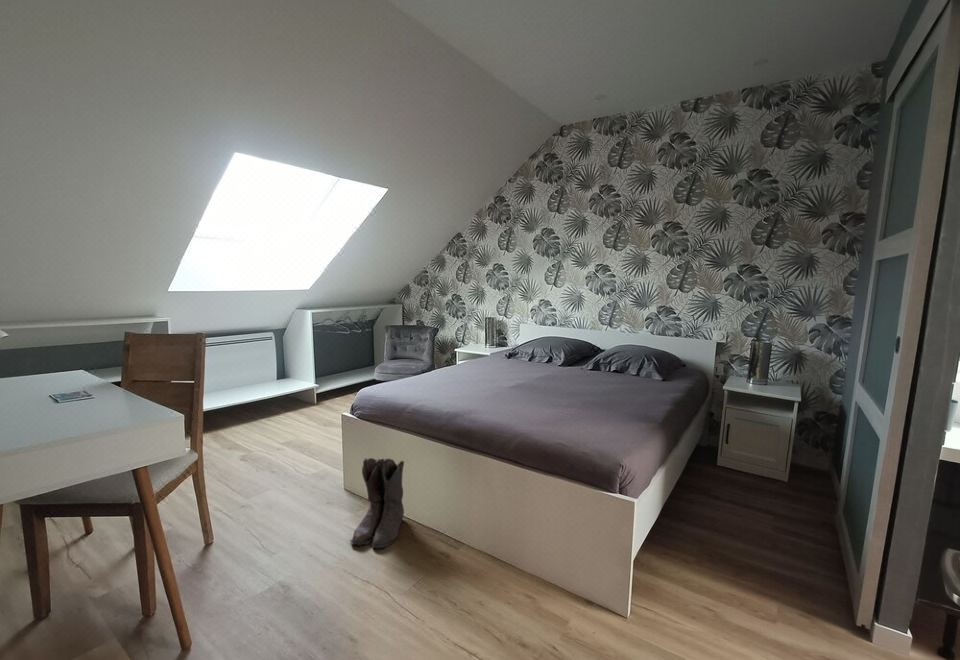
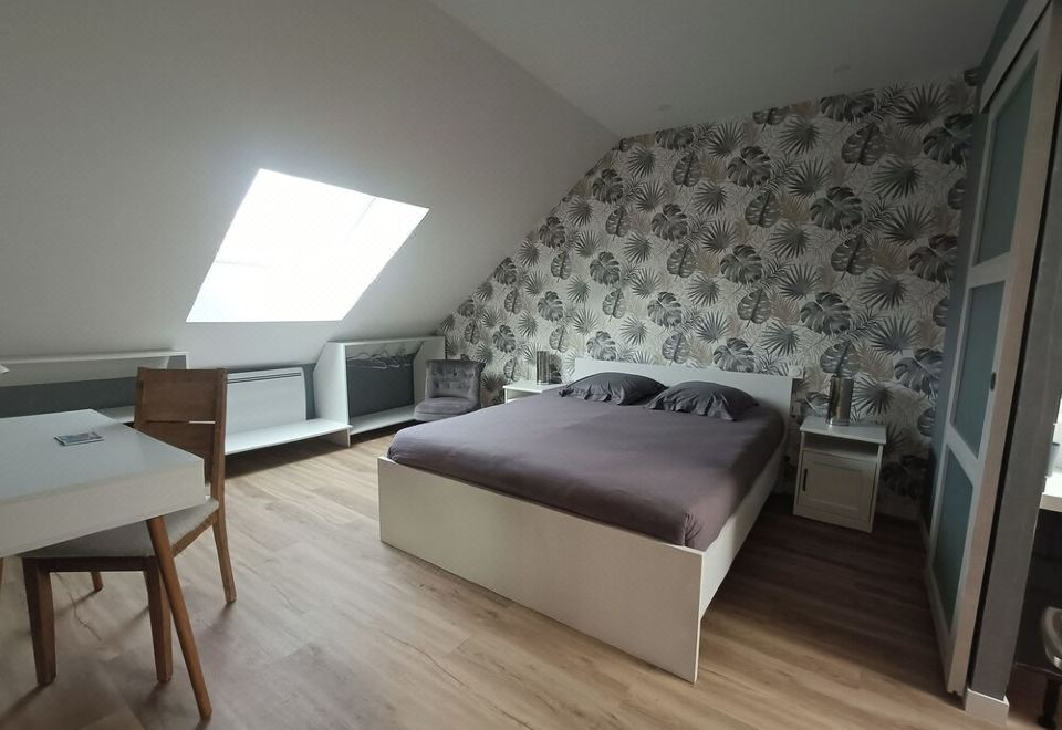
- boots (379, 497)
